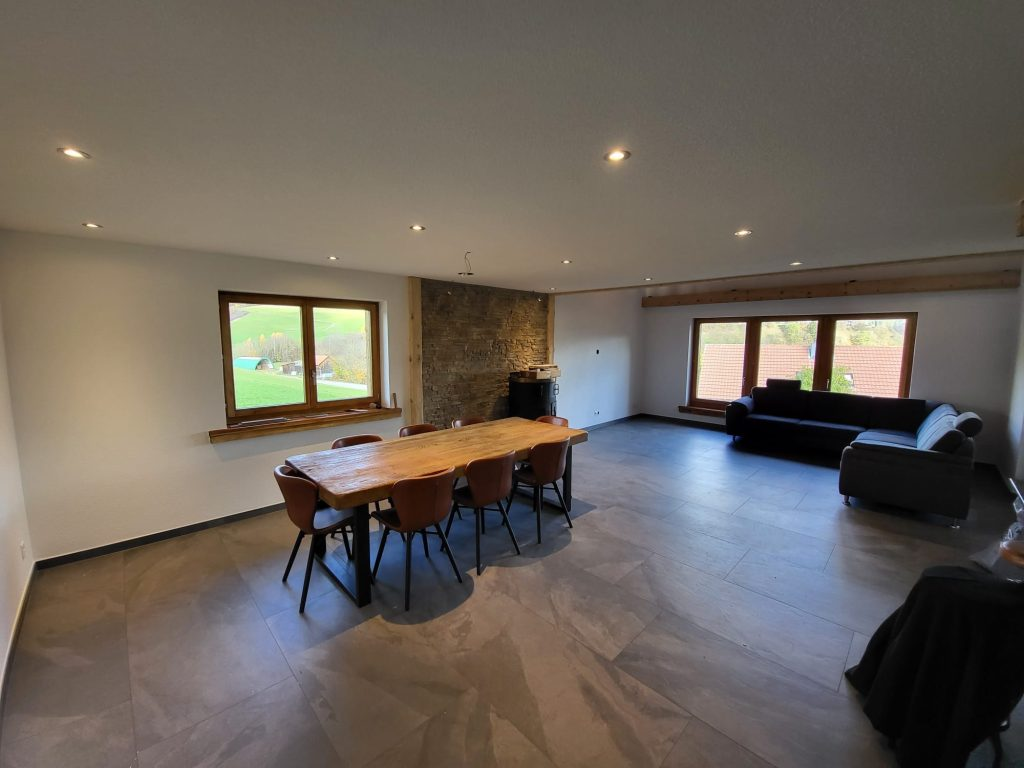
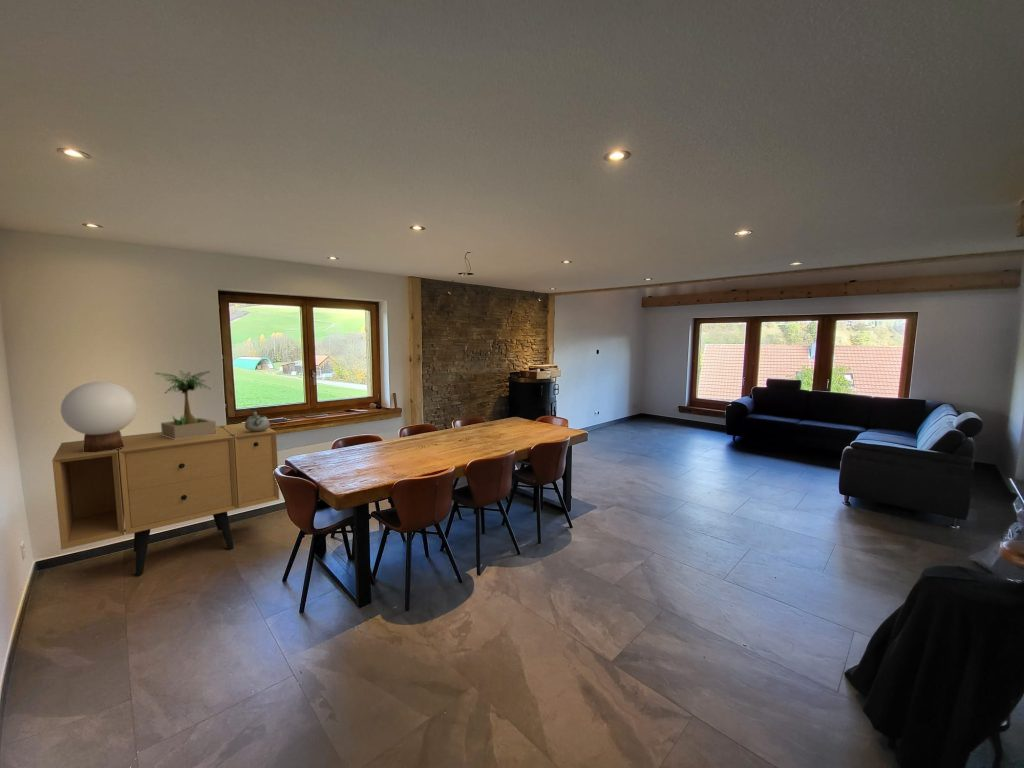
+ table lamp (101, 415)
+ decorative bowl (257, 421)
+ sideboard (180, 494)
+ potted plant (186, 402)
